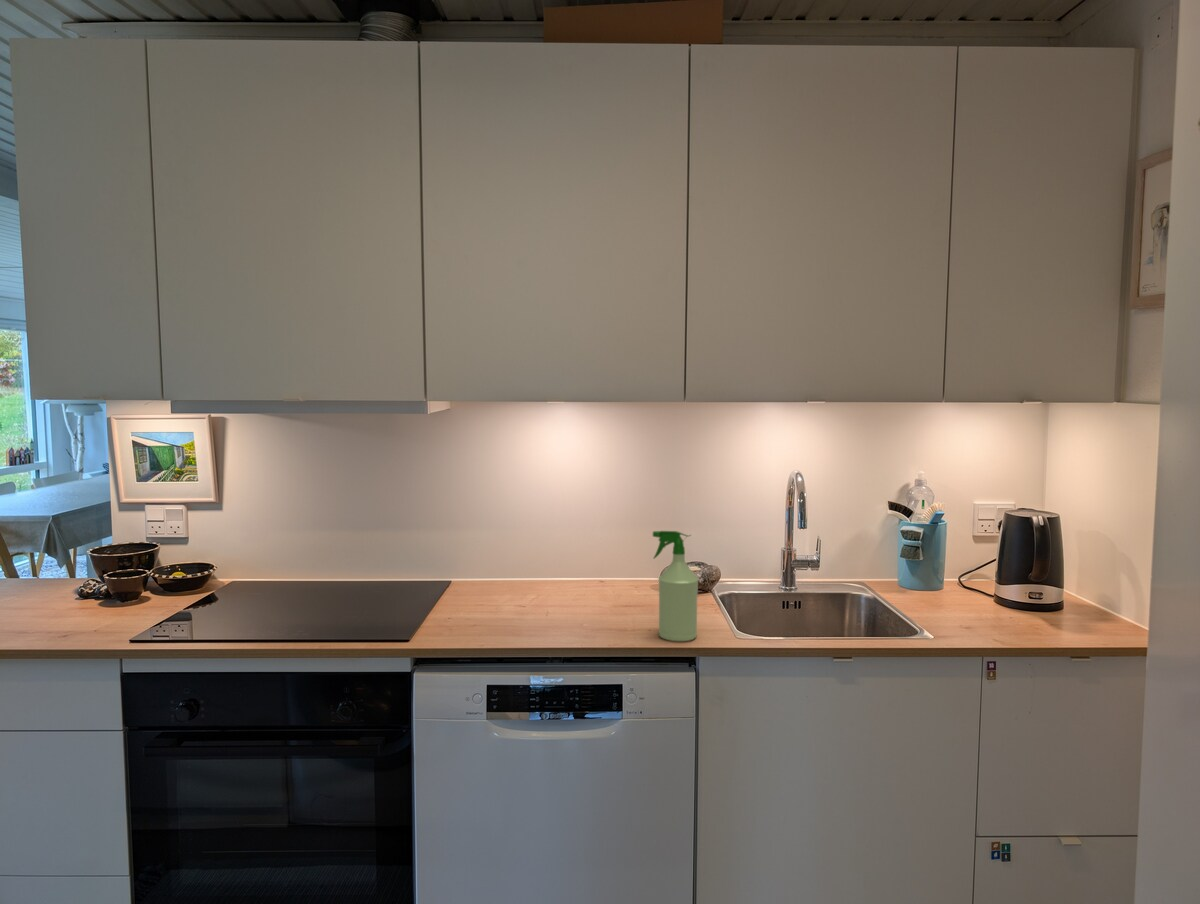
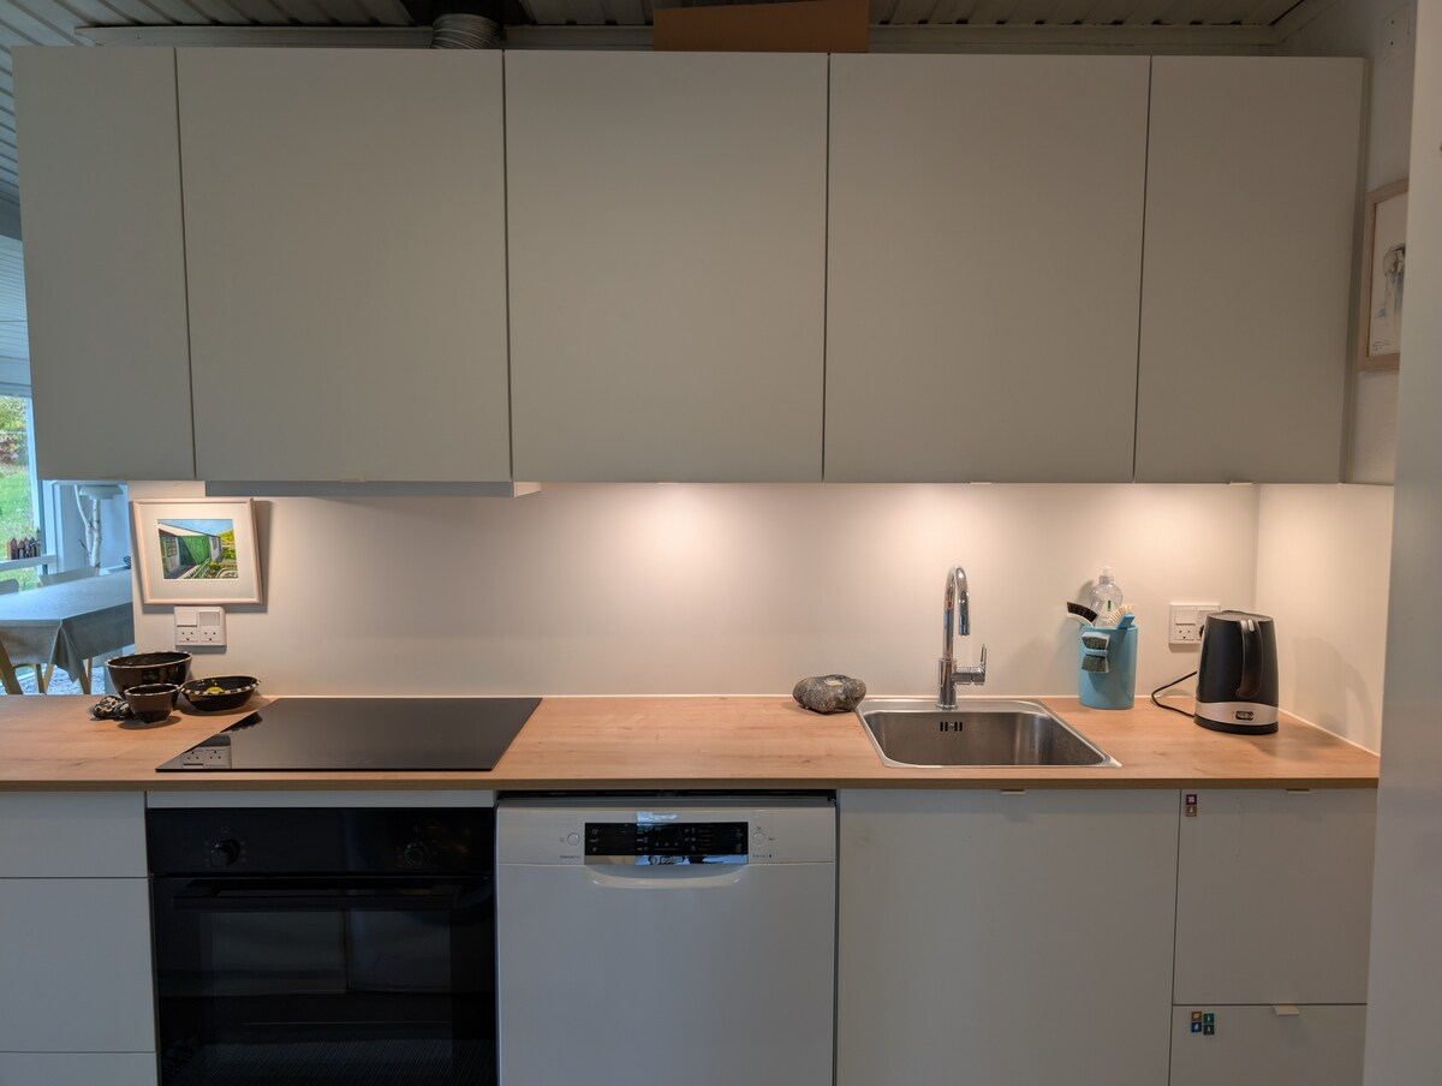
- spray bottle (678, 583)
